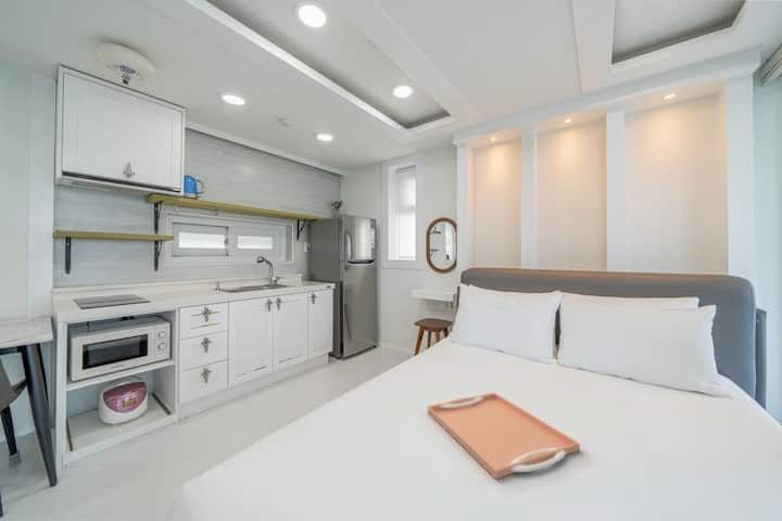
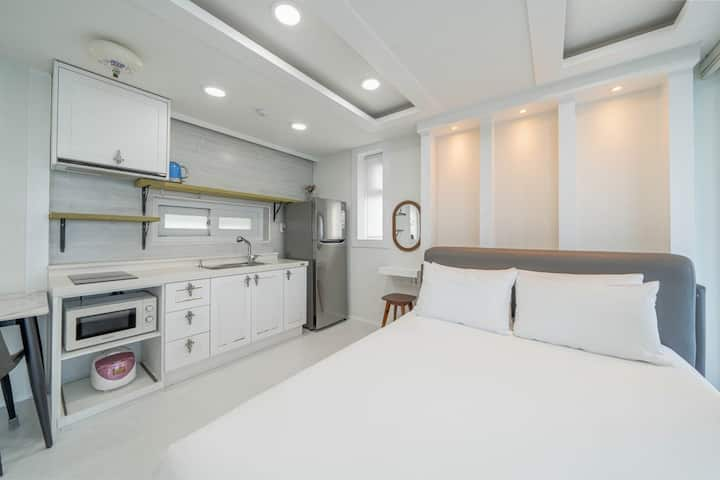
- serving tray (494, 425)
